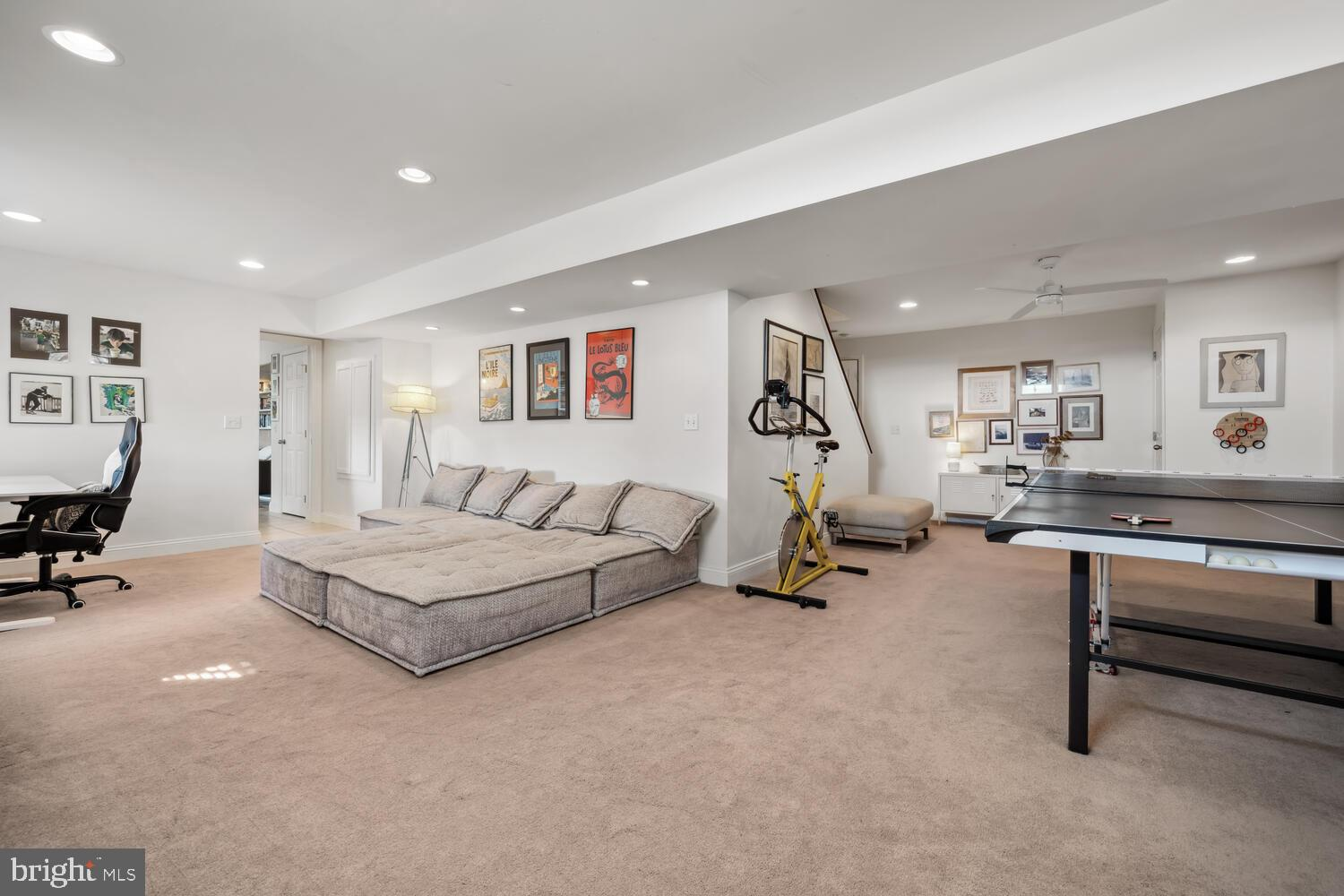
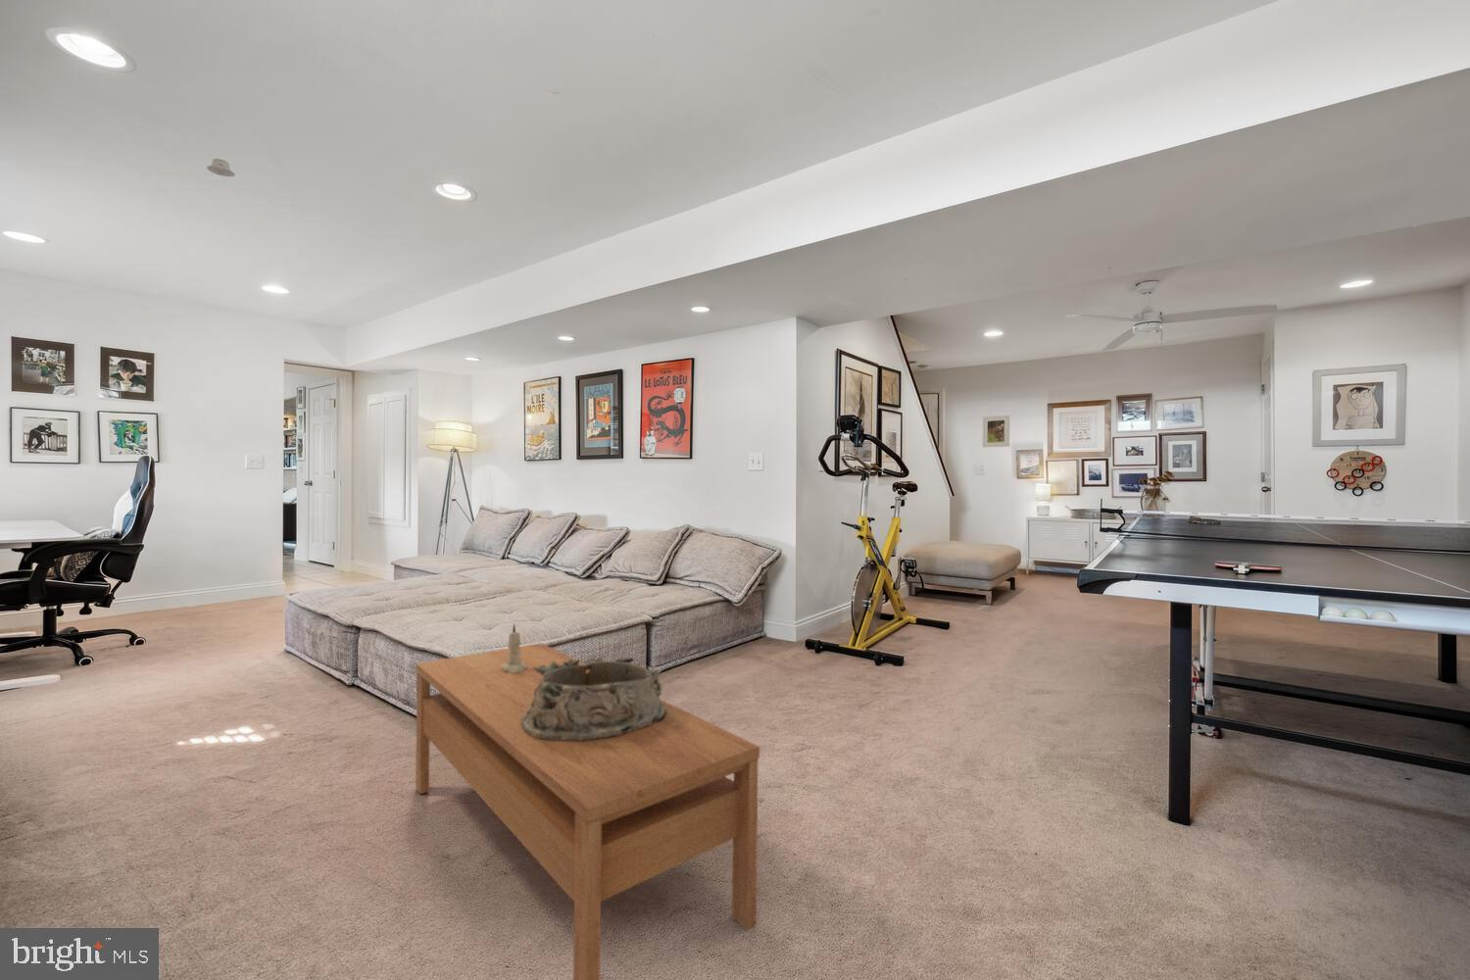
+ recessed light (221, 166)
+ coffee table (556, 770)
+ candle (514, 645)
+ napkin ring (593, 691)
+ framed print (995, 431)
